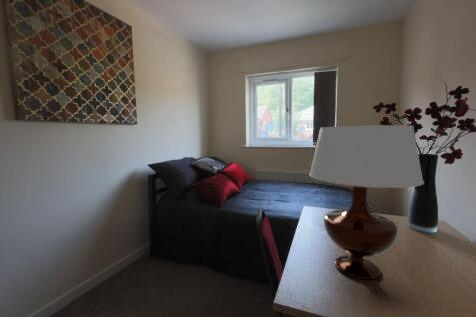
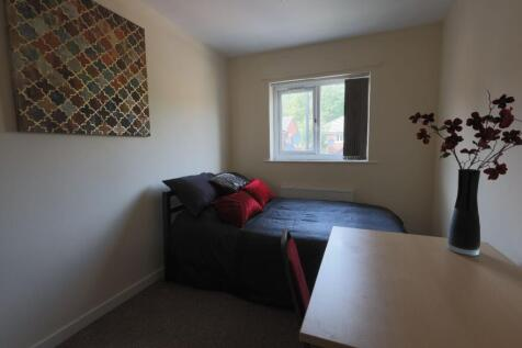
- table lamp (359, 199)
